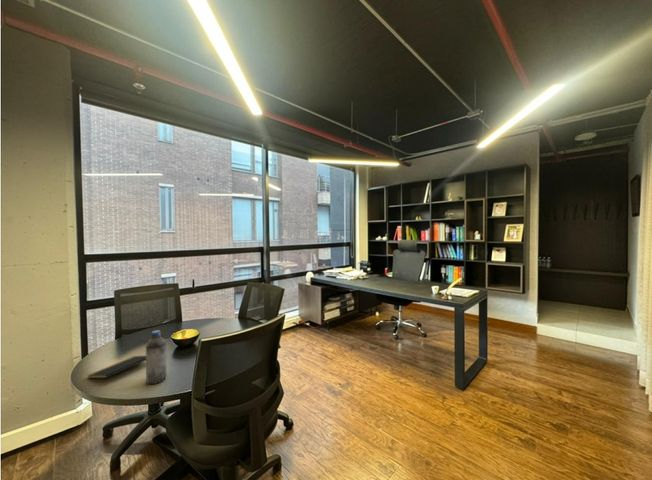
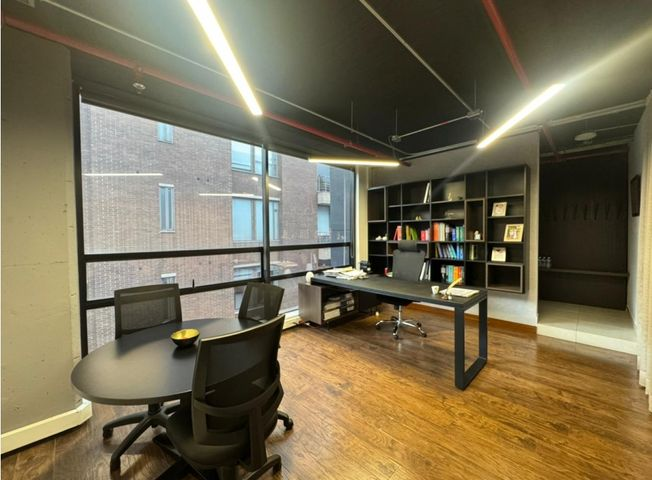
- notepad (121, 366)
- water bottle (156, 355)
